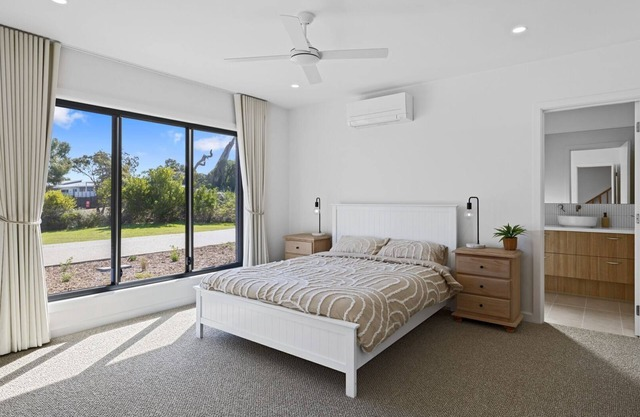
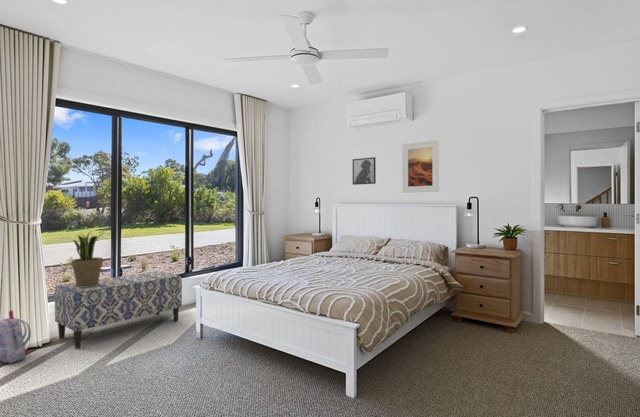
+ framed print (363, 171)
+ bench (122, 304)
+ potted plant (89, 257)
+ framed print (420, 167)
+ backpack (13, 334)
